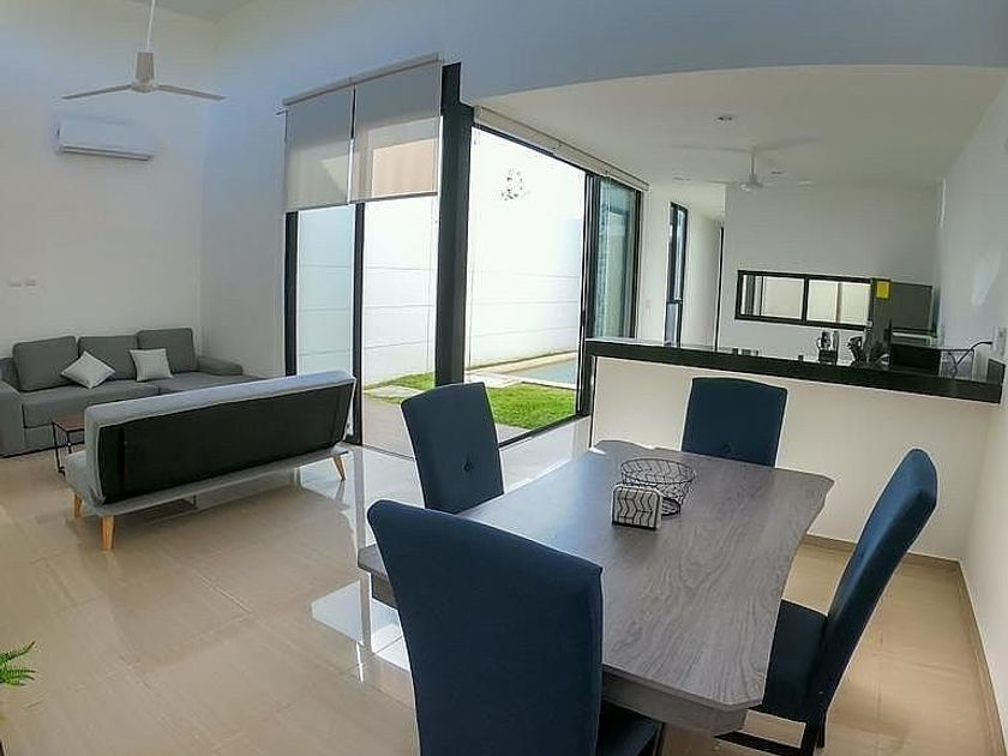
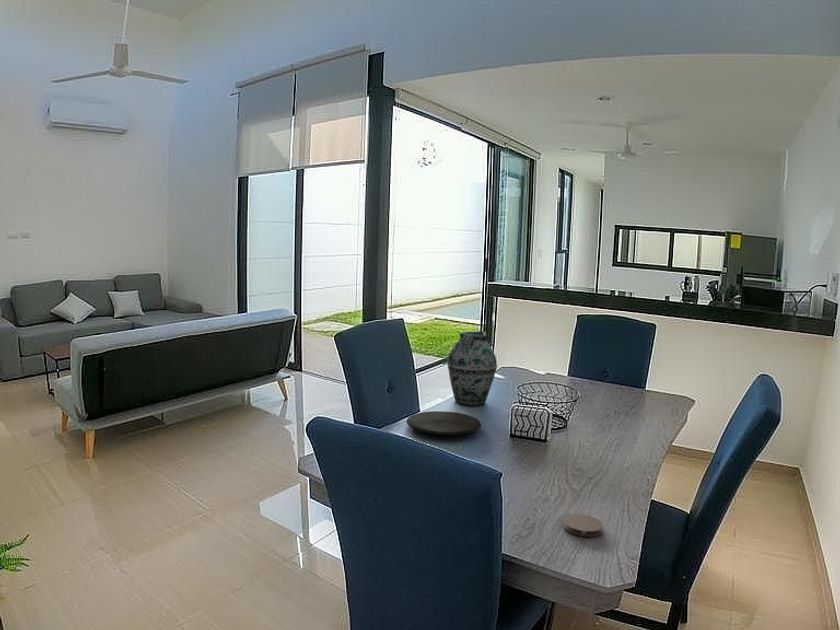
+ coaster (582, 524)
+ plate (443, 424)
+ vase (472, 367)
